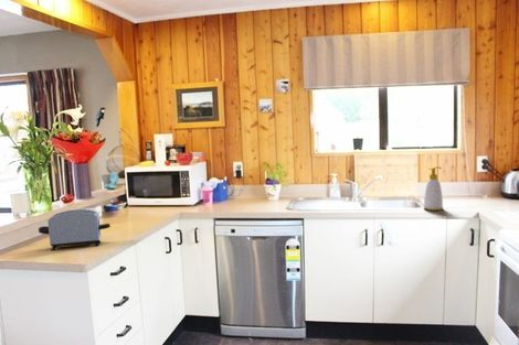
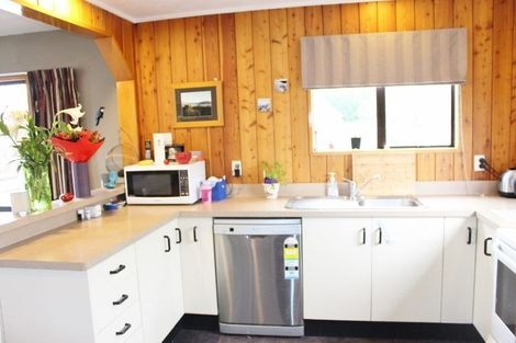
- toaster (75, 228)
- soap bottle (433, 187)
